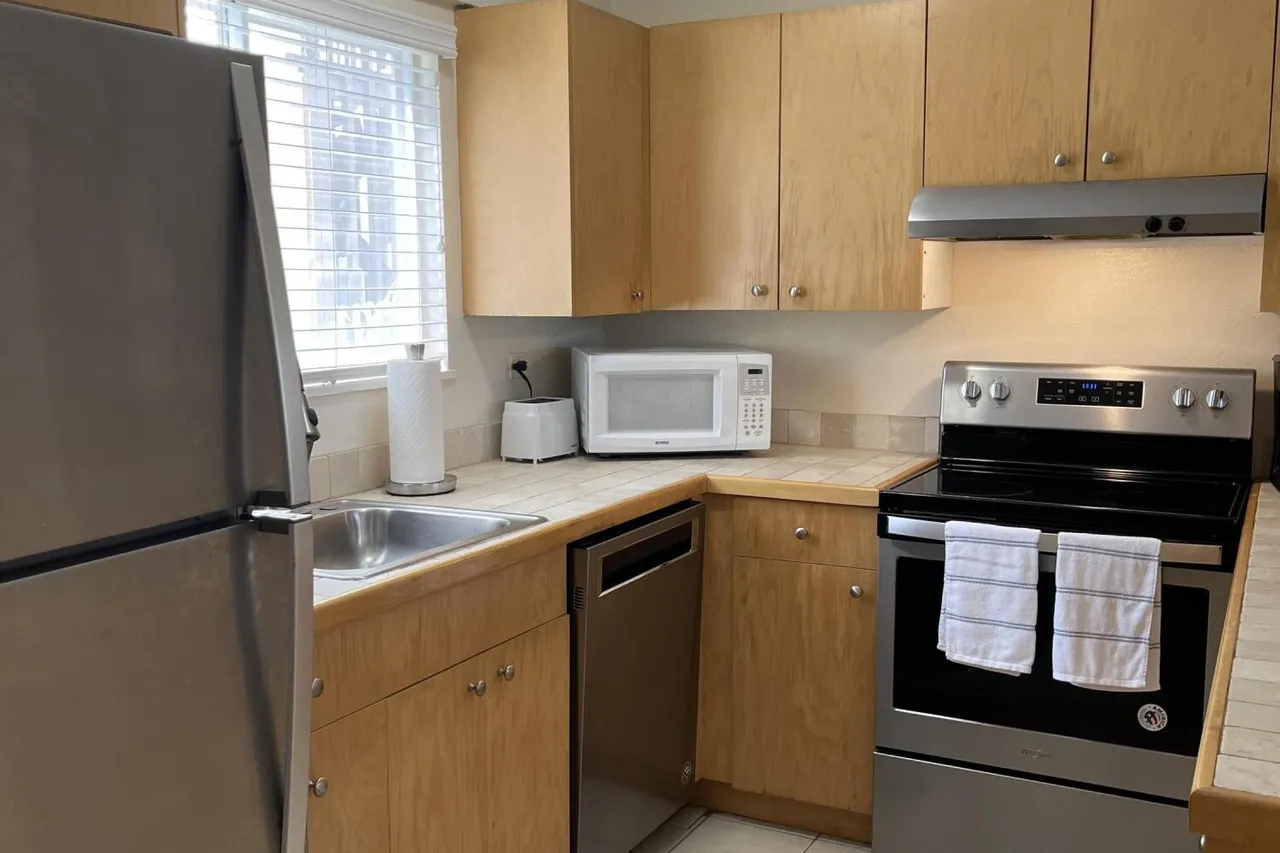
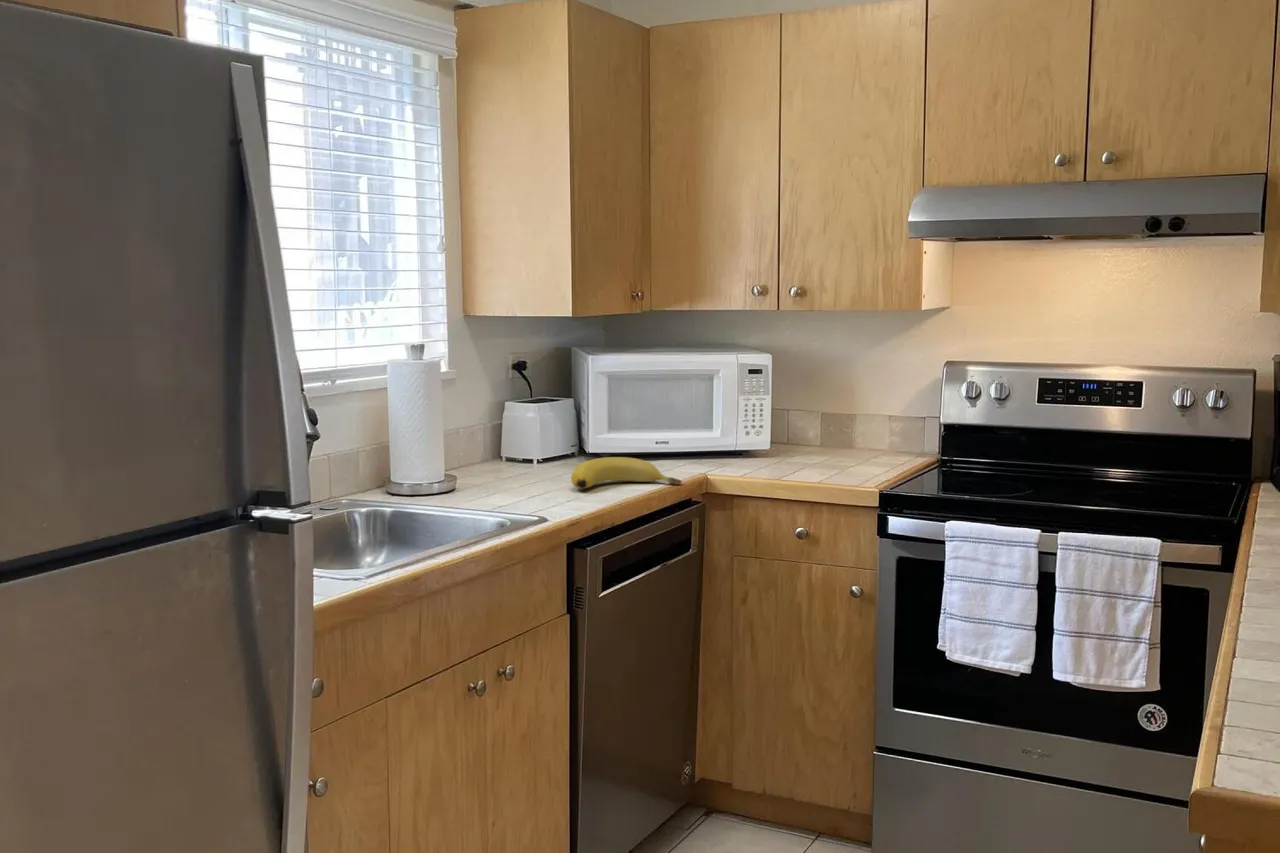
+ banana (622, 473)
